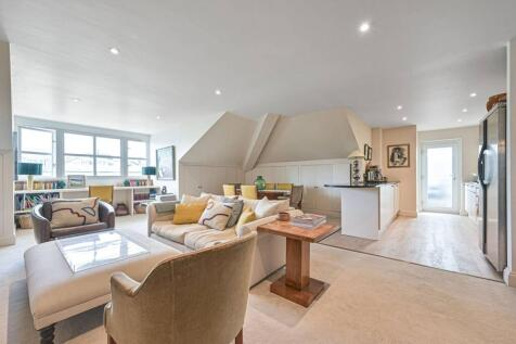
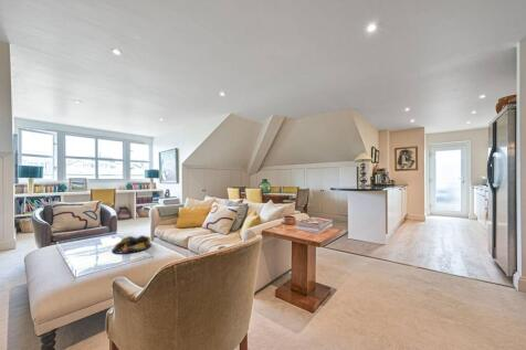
+ fruit bowl (132, 241)
